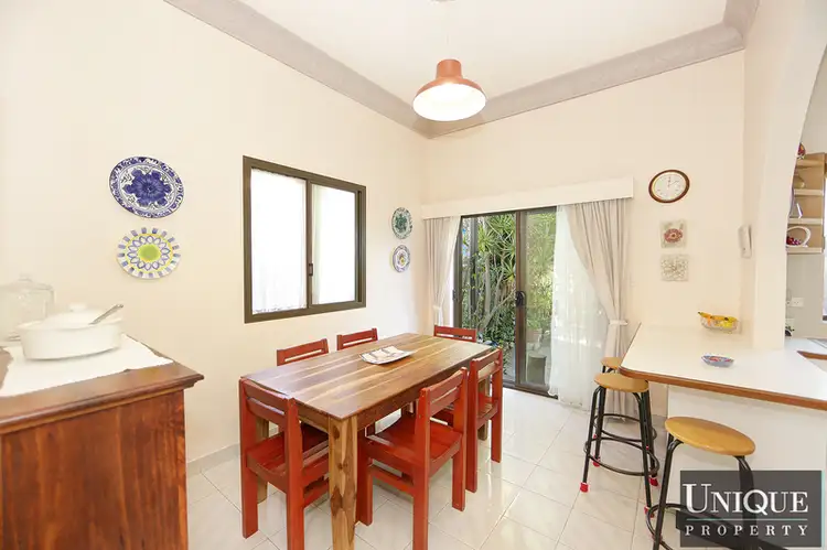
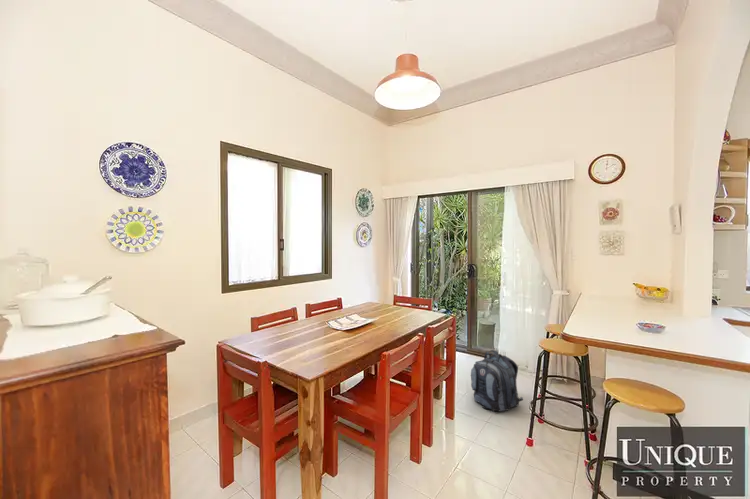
+ backpack (495, 376)
